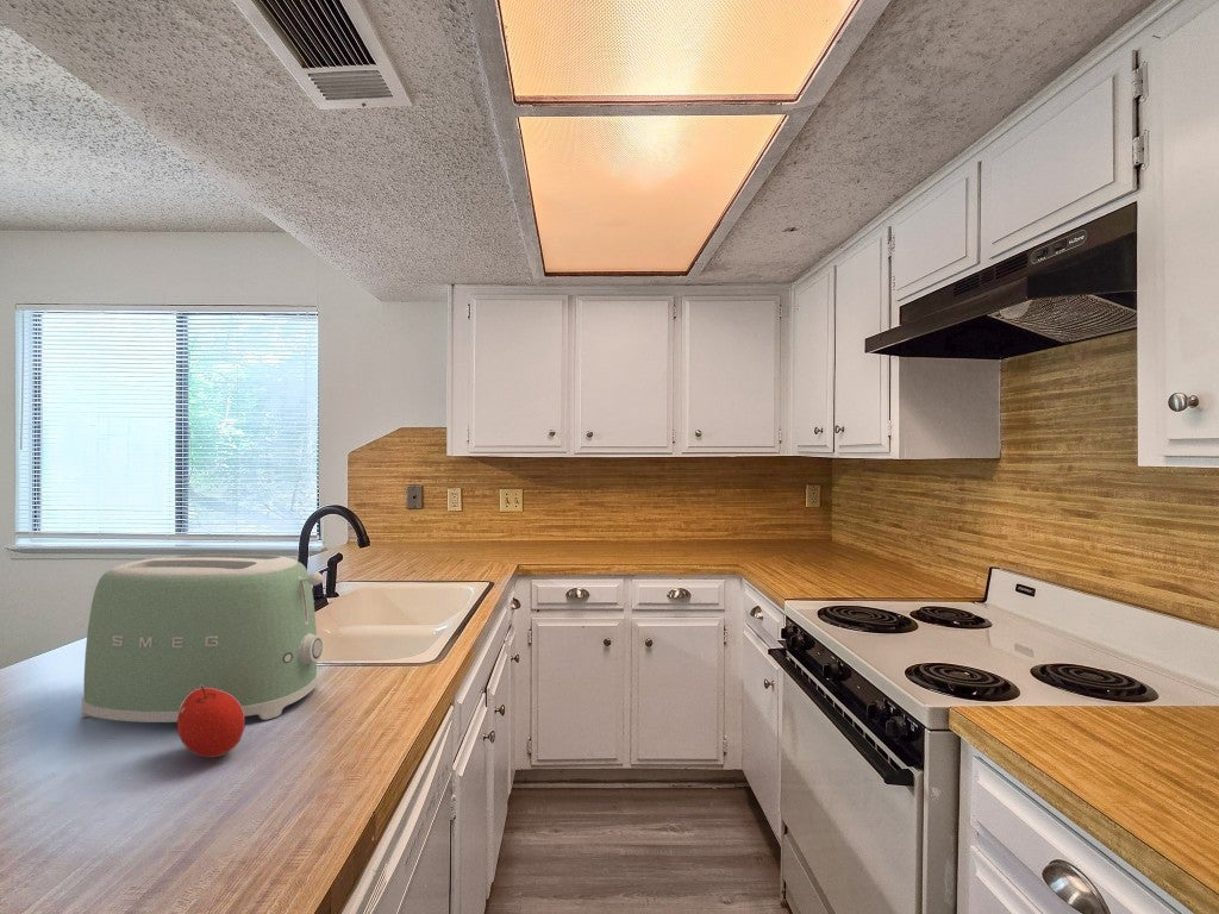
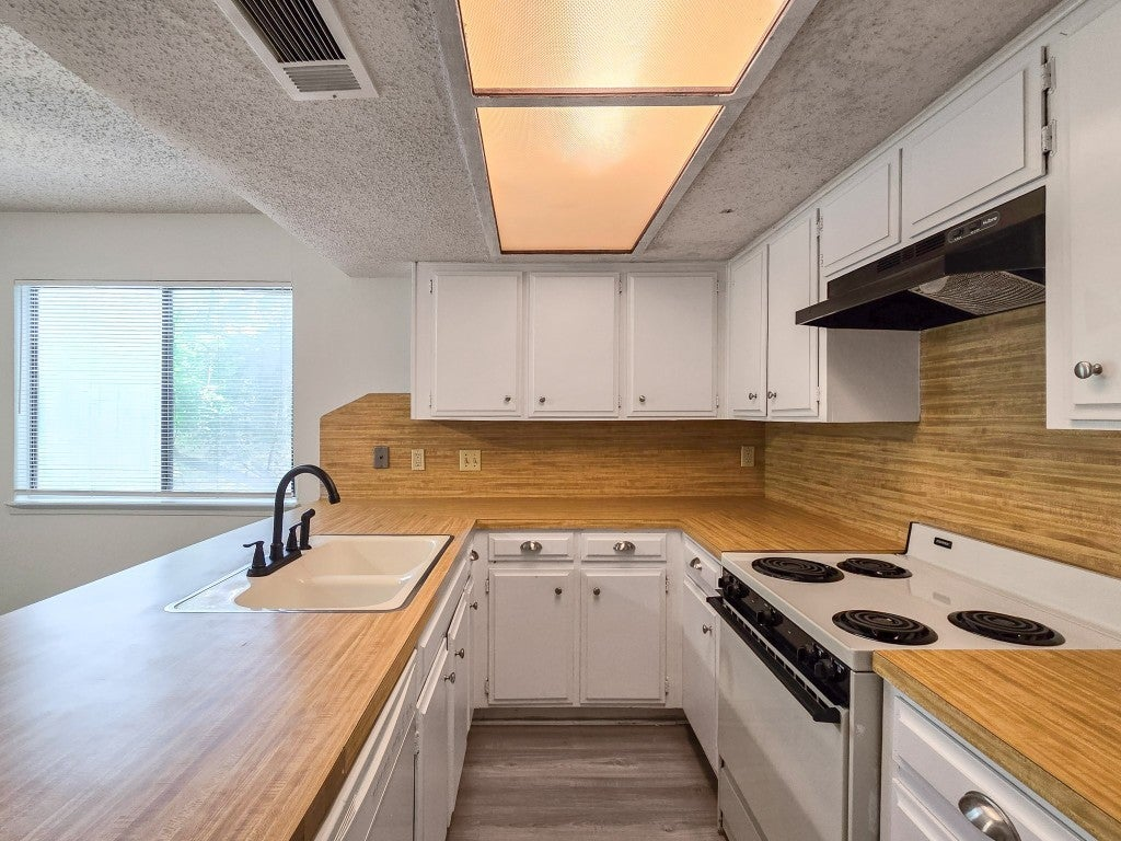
- fruit (211, 718)
- toaster (207, 628)
